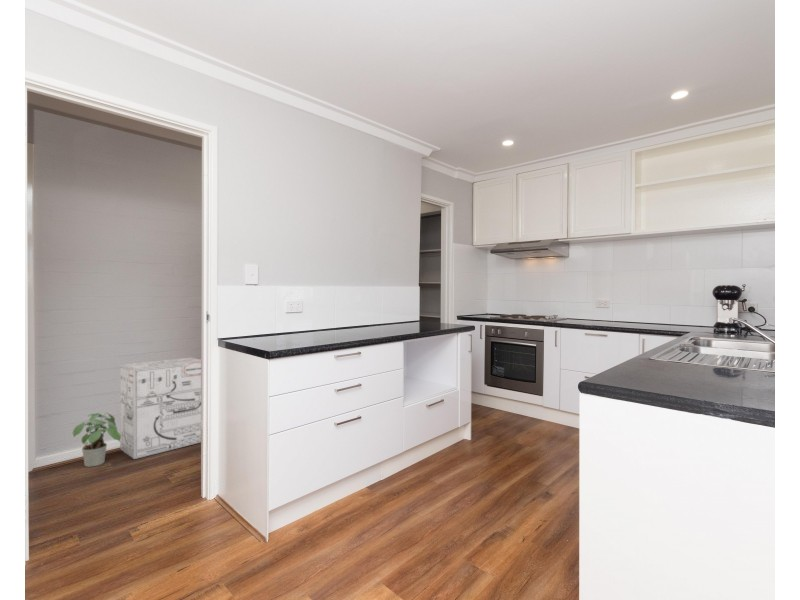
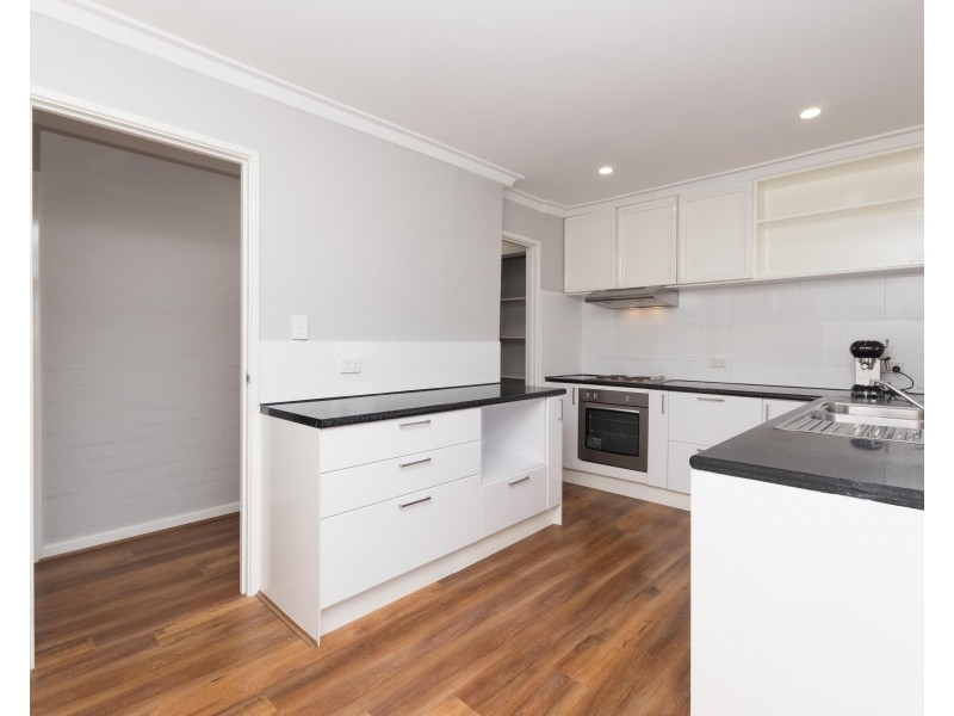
- potted plant (97, 439)
- cardboard box (164, 403)
